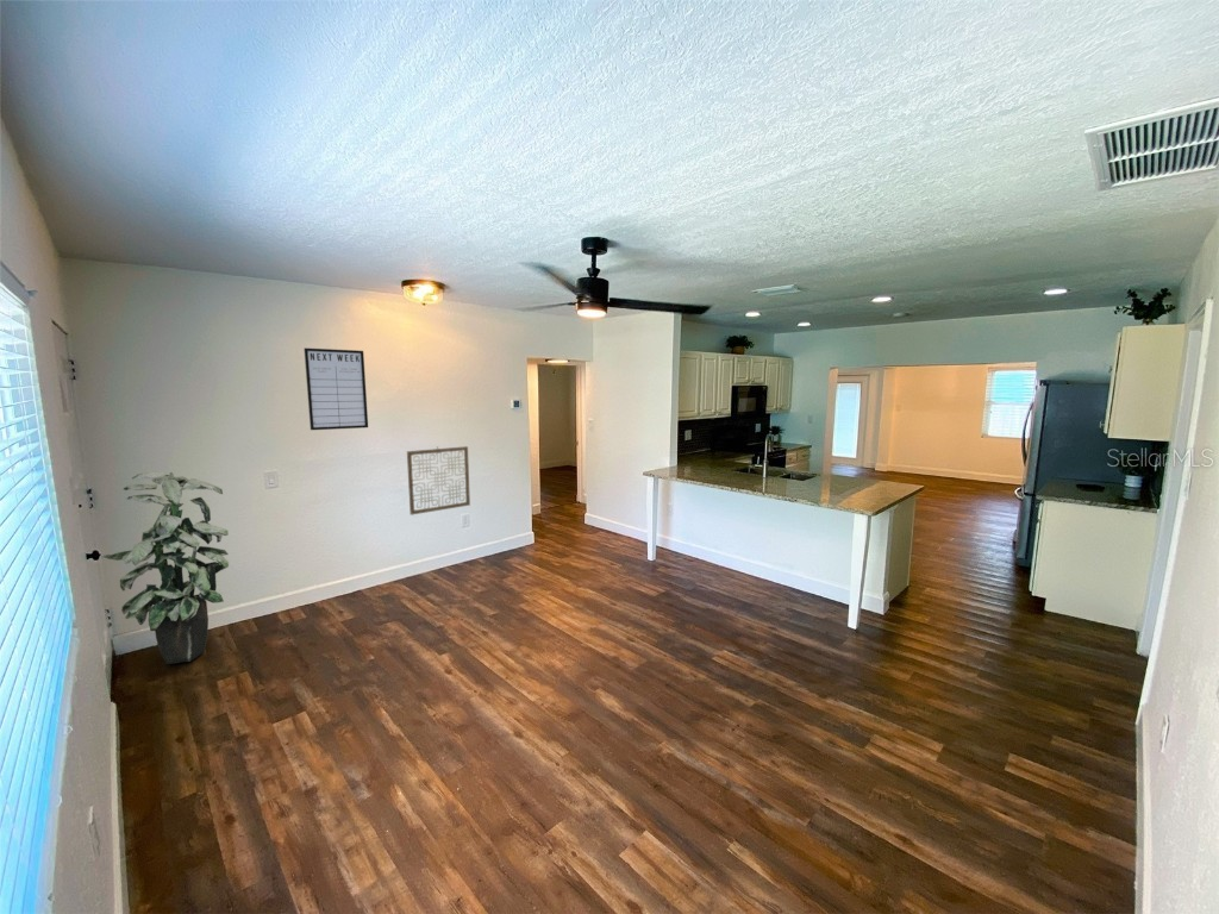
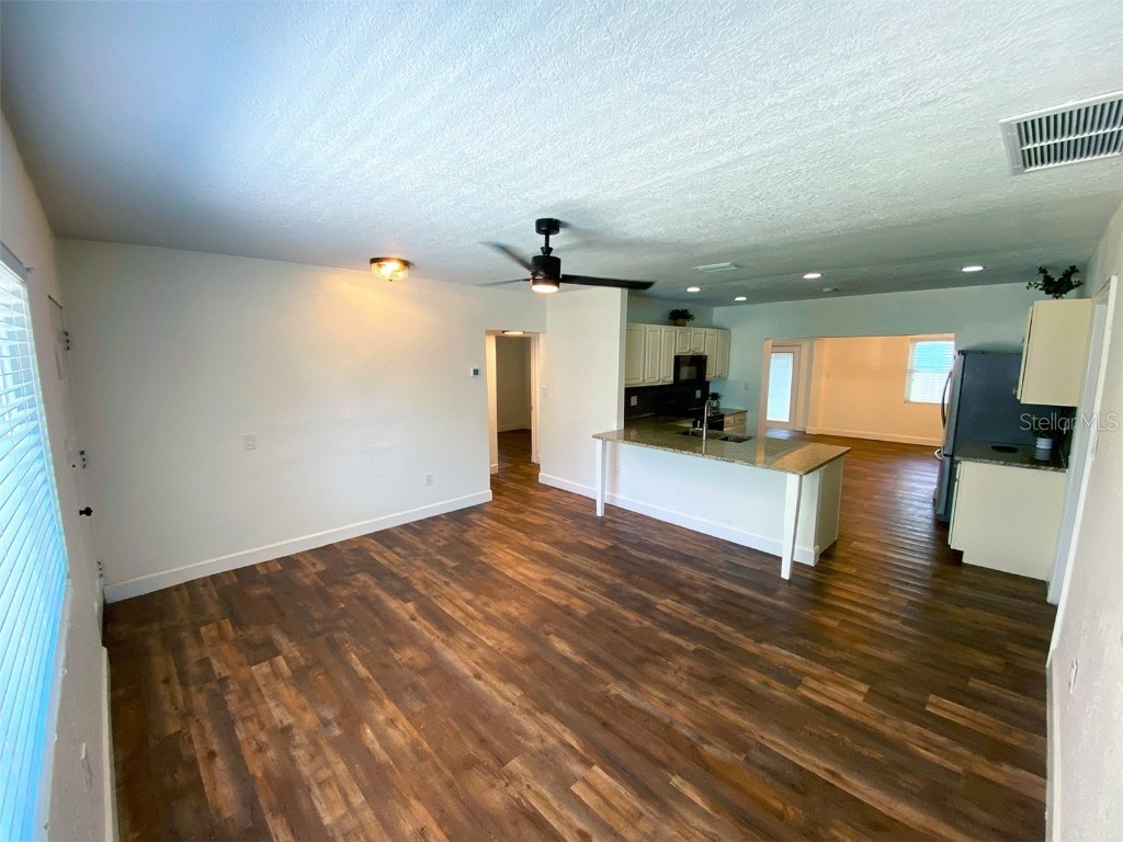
- indoor plant (171, 565)
- writing board (337, 389)
- wall art (439, 477)
